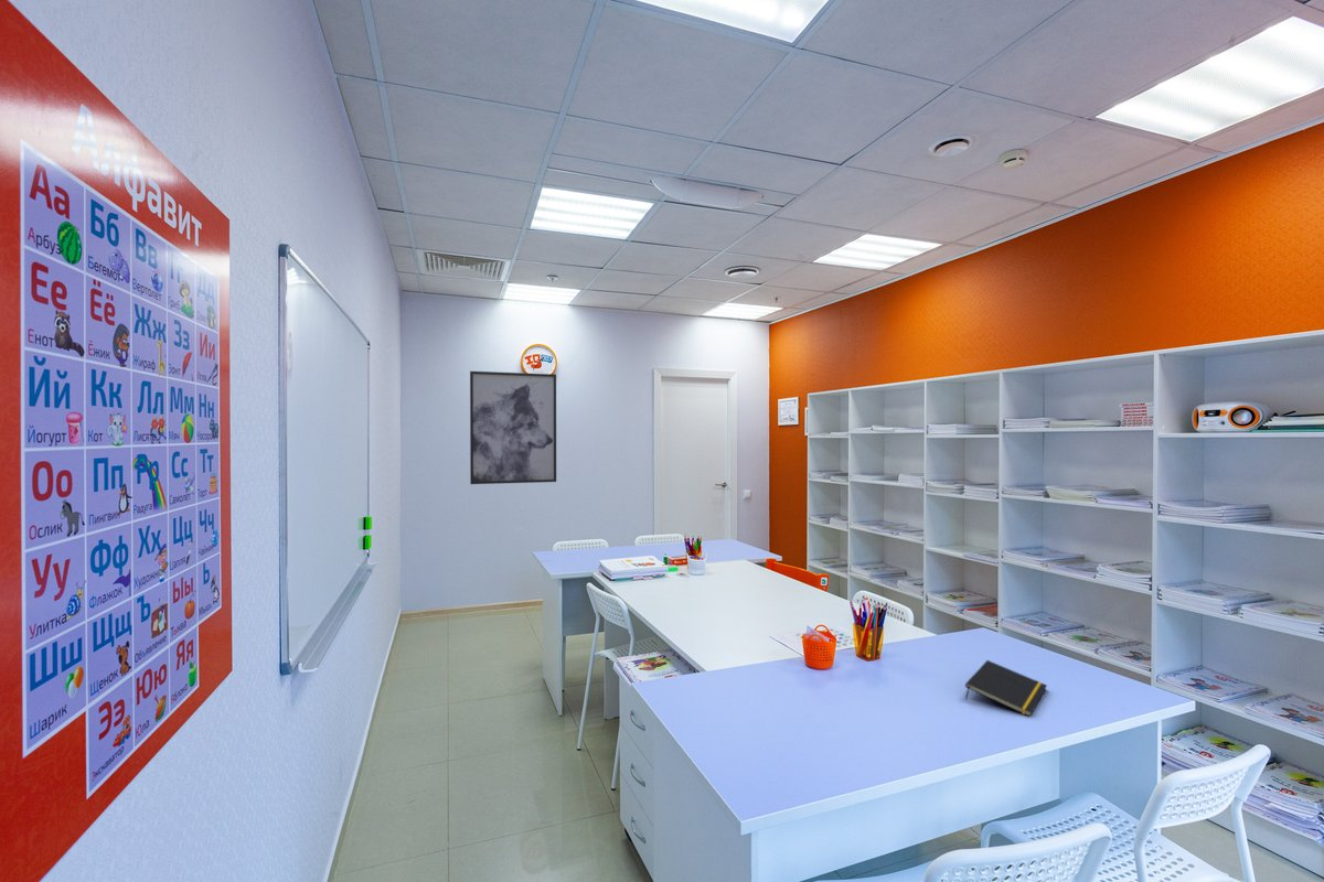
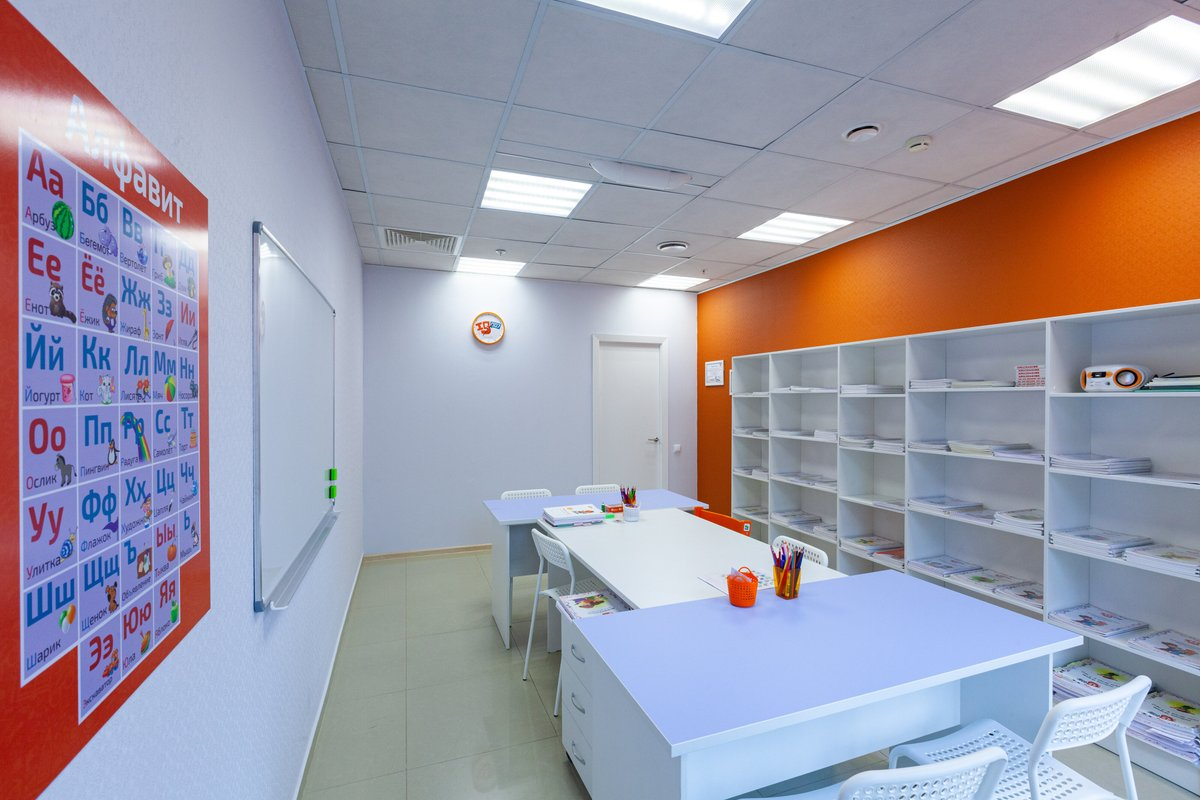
- notepad (1006, 686)
- wall art (514, 428)
